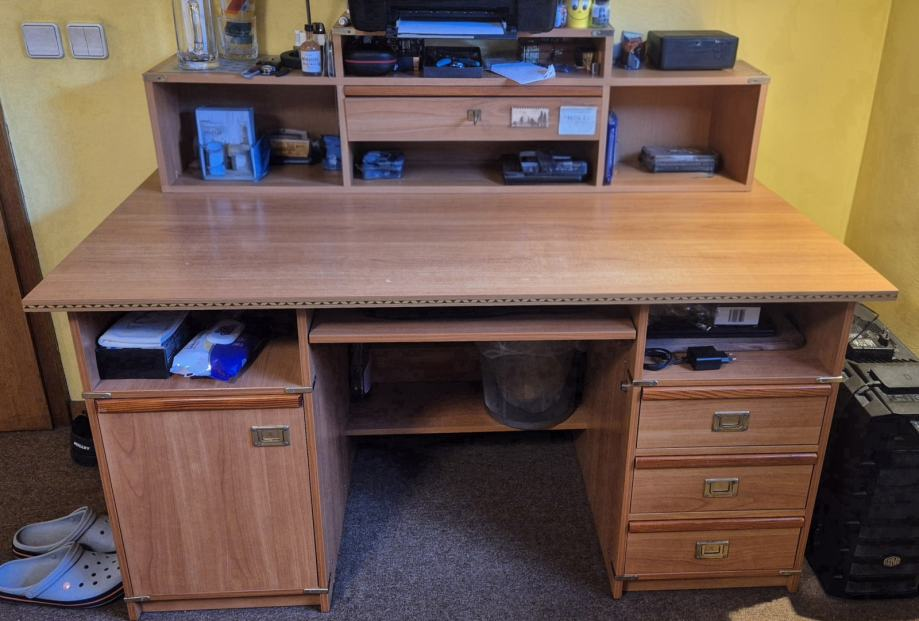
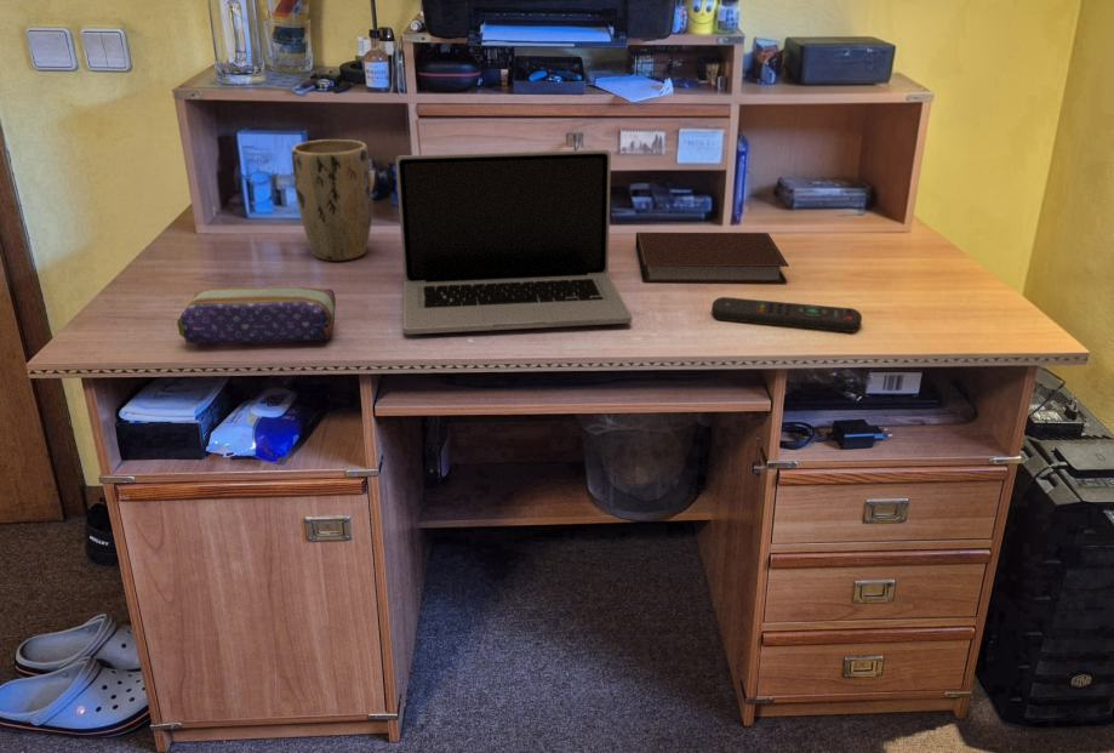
+ plant pot (335, 200)
+ notebook (708, 255)
+ remote control (785, 313)
+ pencil case (258, 314)
+ laptop (512, 239)
